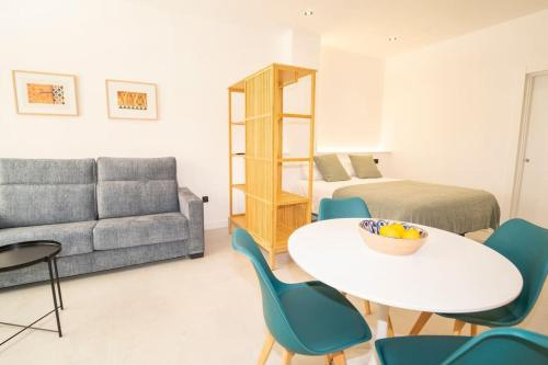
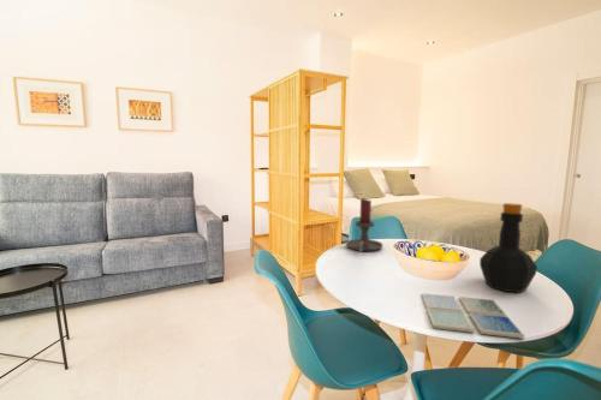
+ drink coaster (466, 311)
+ bottle (508, 245)
+ candle holder (364, 223)
